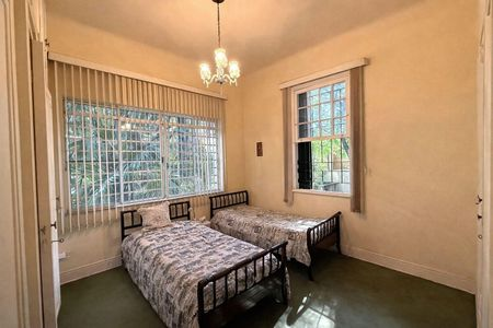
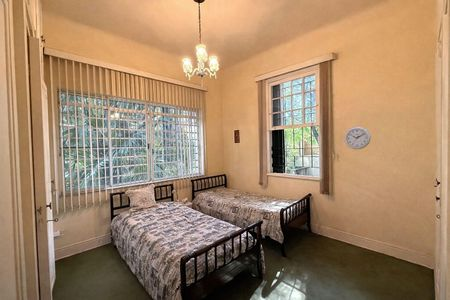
+ wall clock (356, 138)
